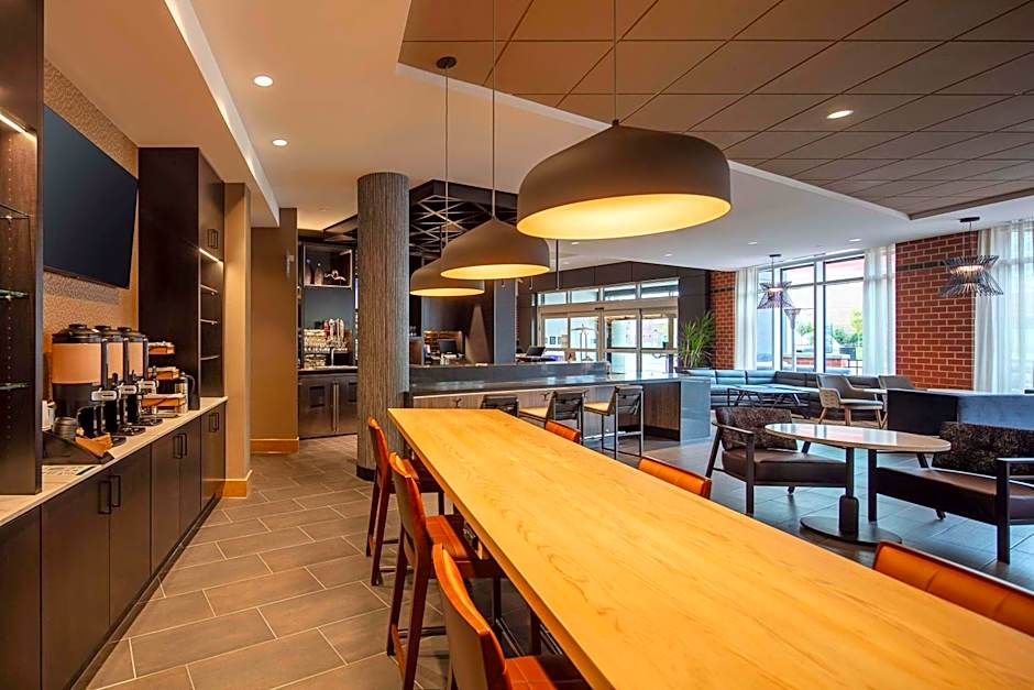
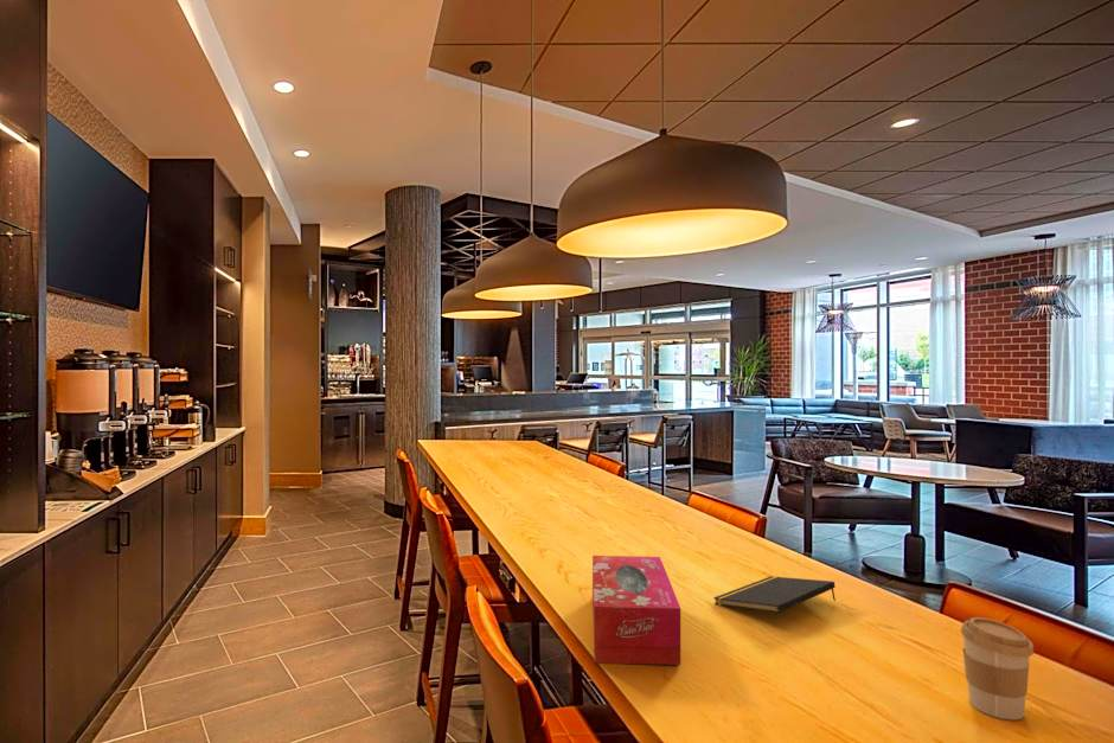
+ coffee cup (995, 666)
+ notepad (774, 593)
+ tissue box (630, 603)
